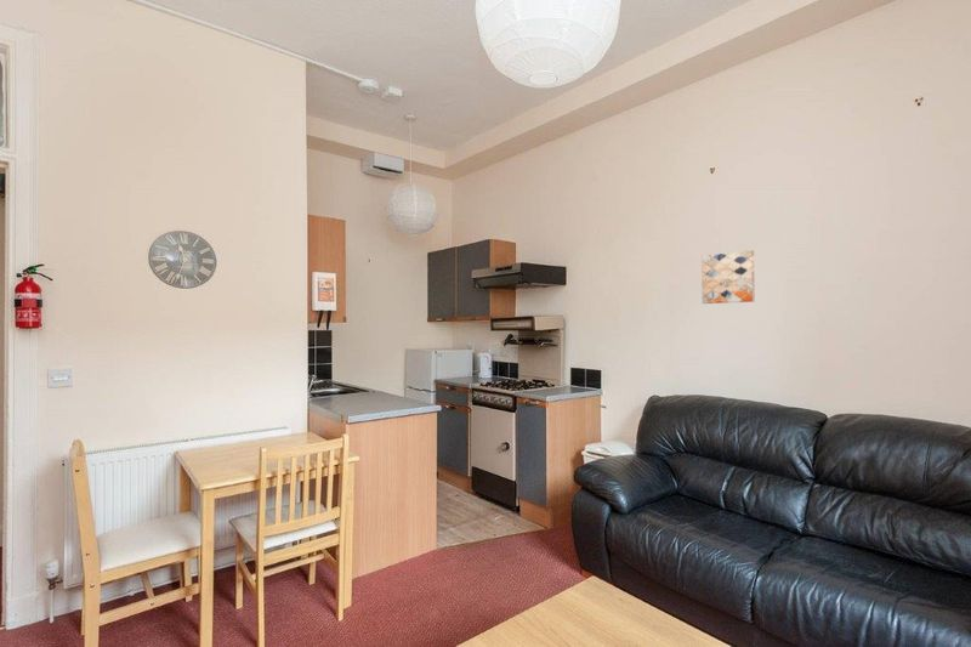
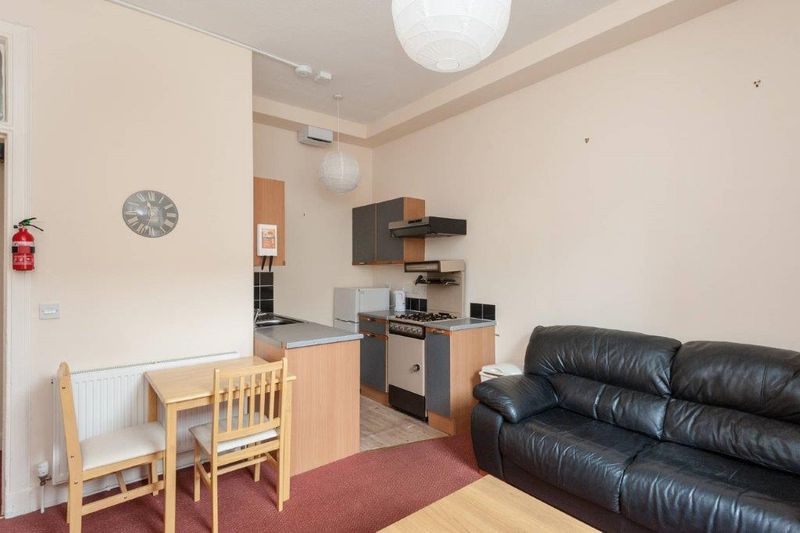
- wall art (727, 278)
